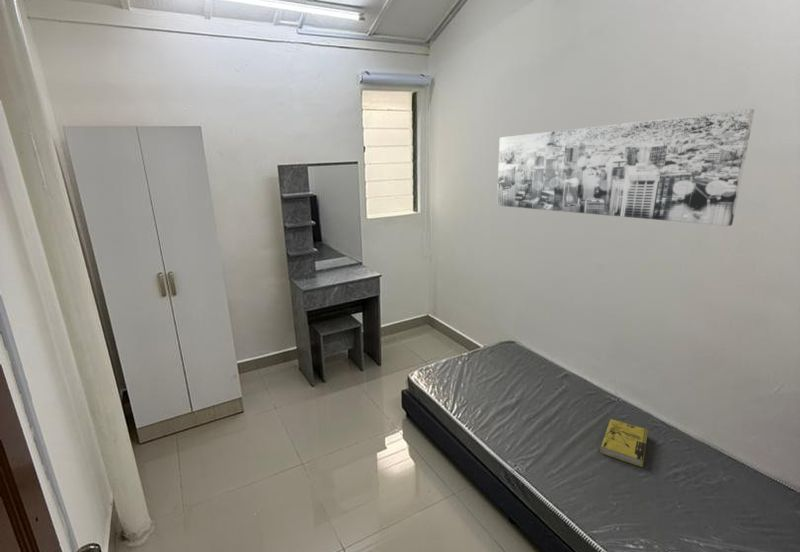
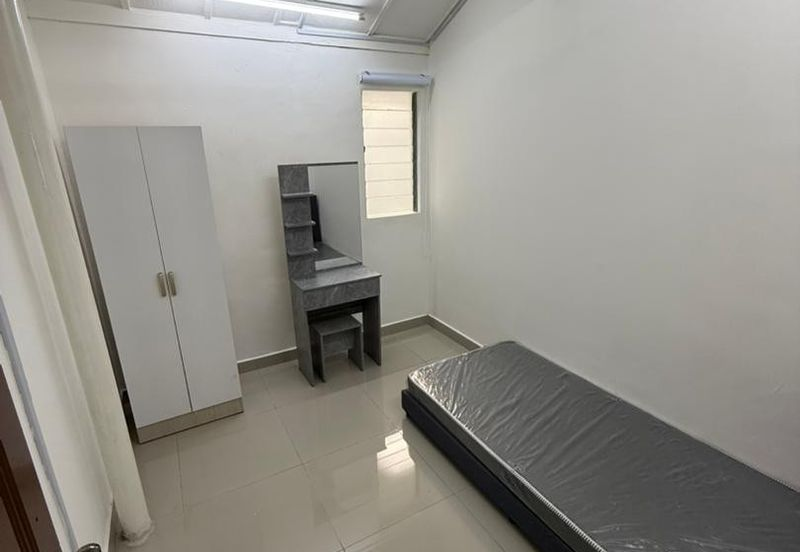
- book (624, 440)
- wall art (589, 171)
